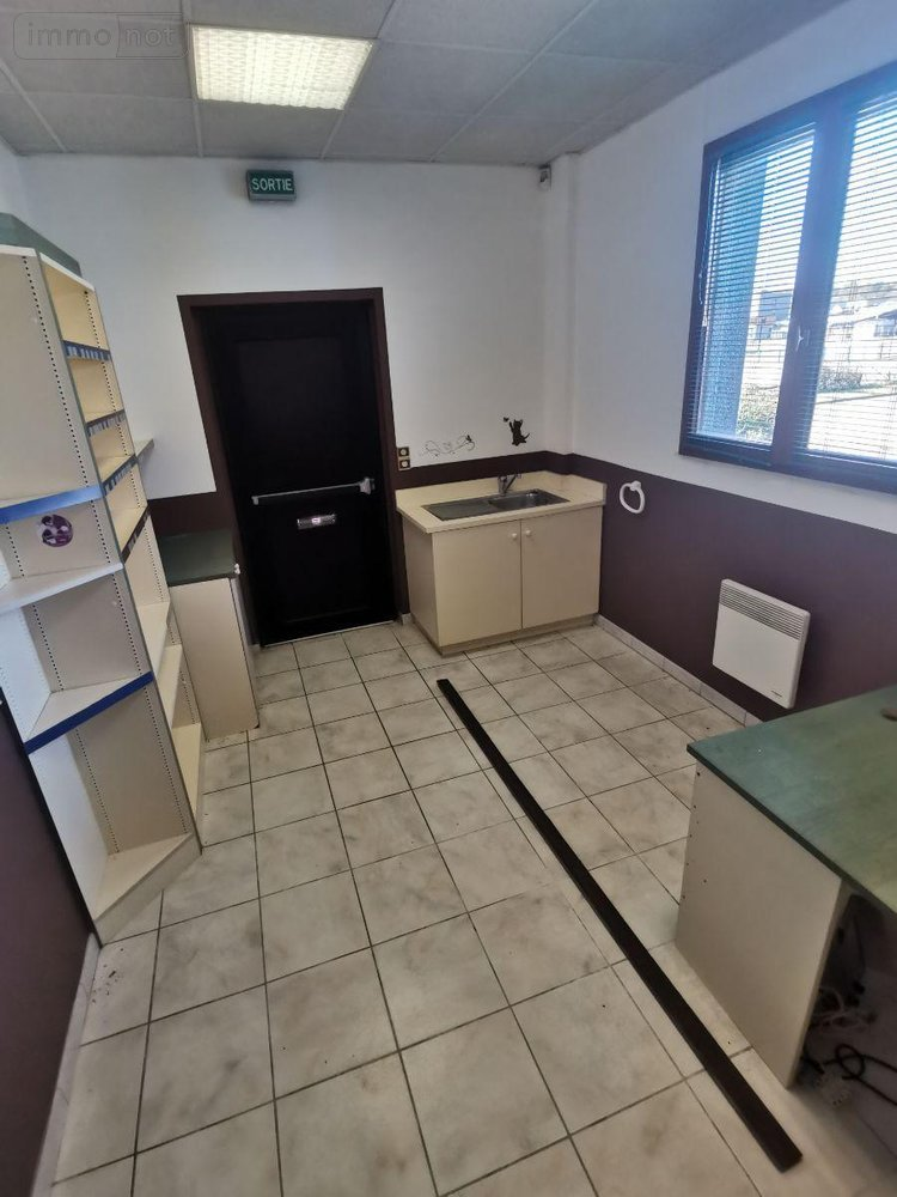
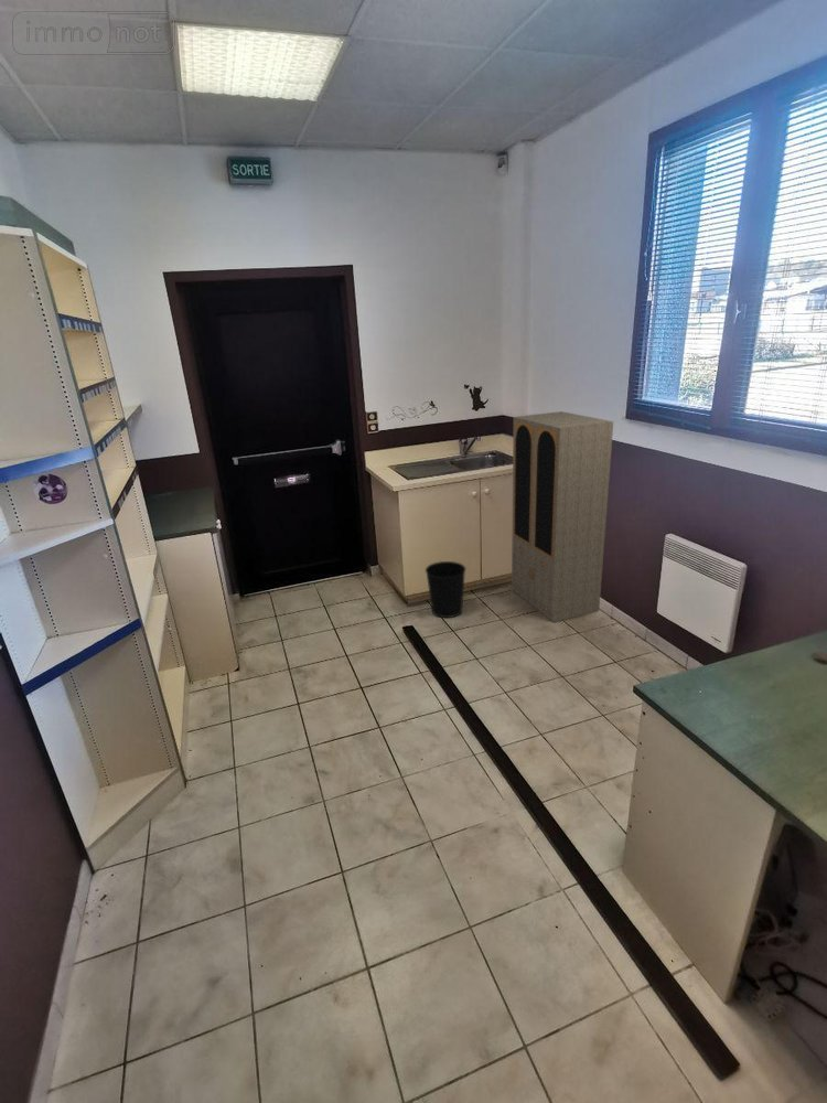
+ cabinet (555, 515)
+ wastebasket (445, 590)
